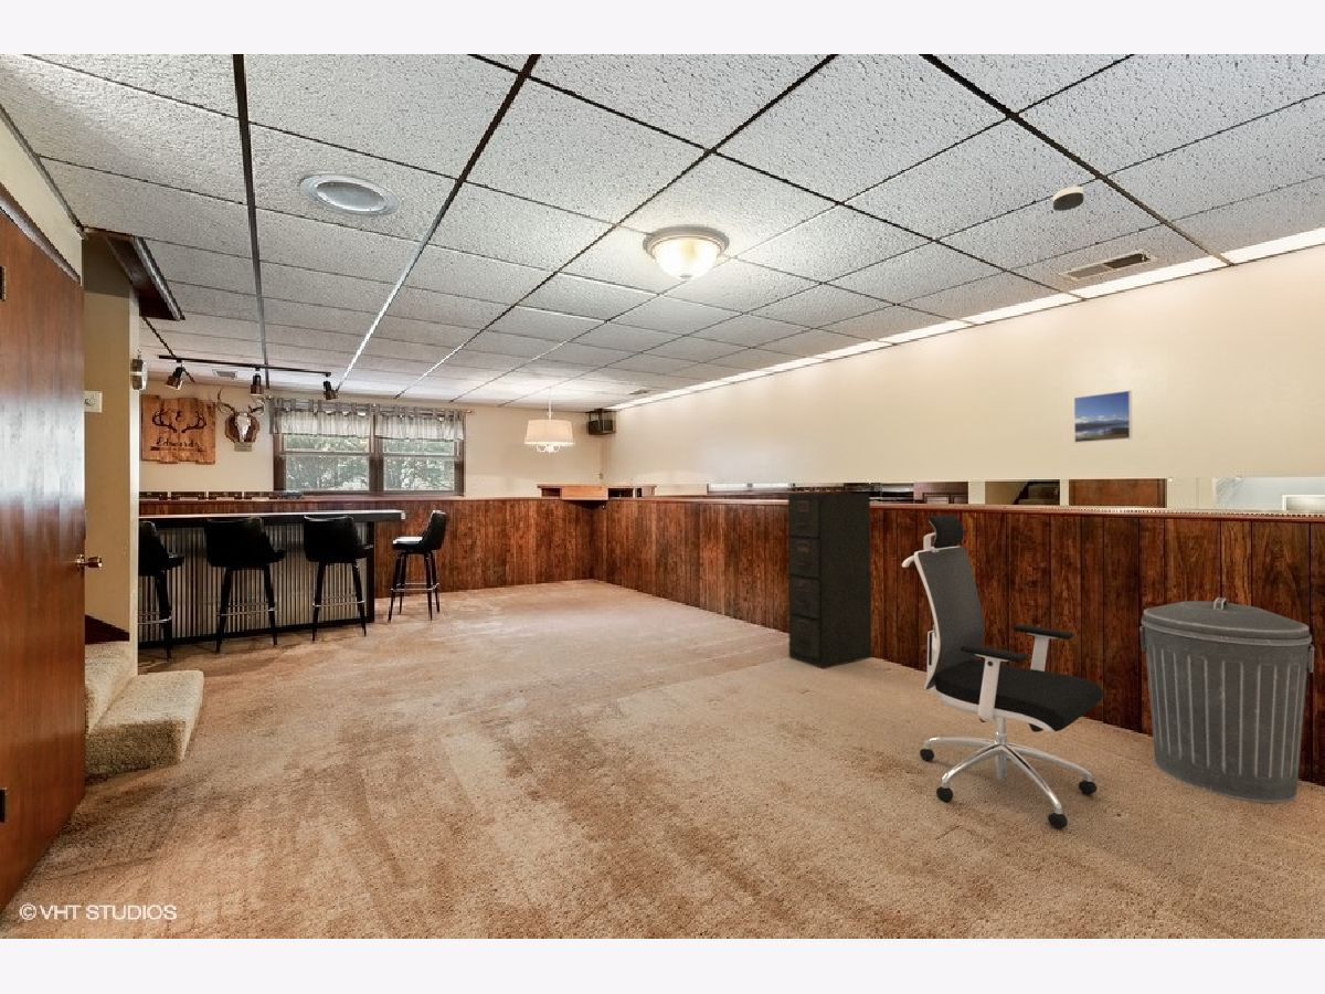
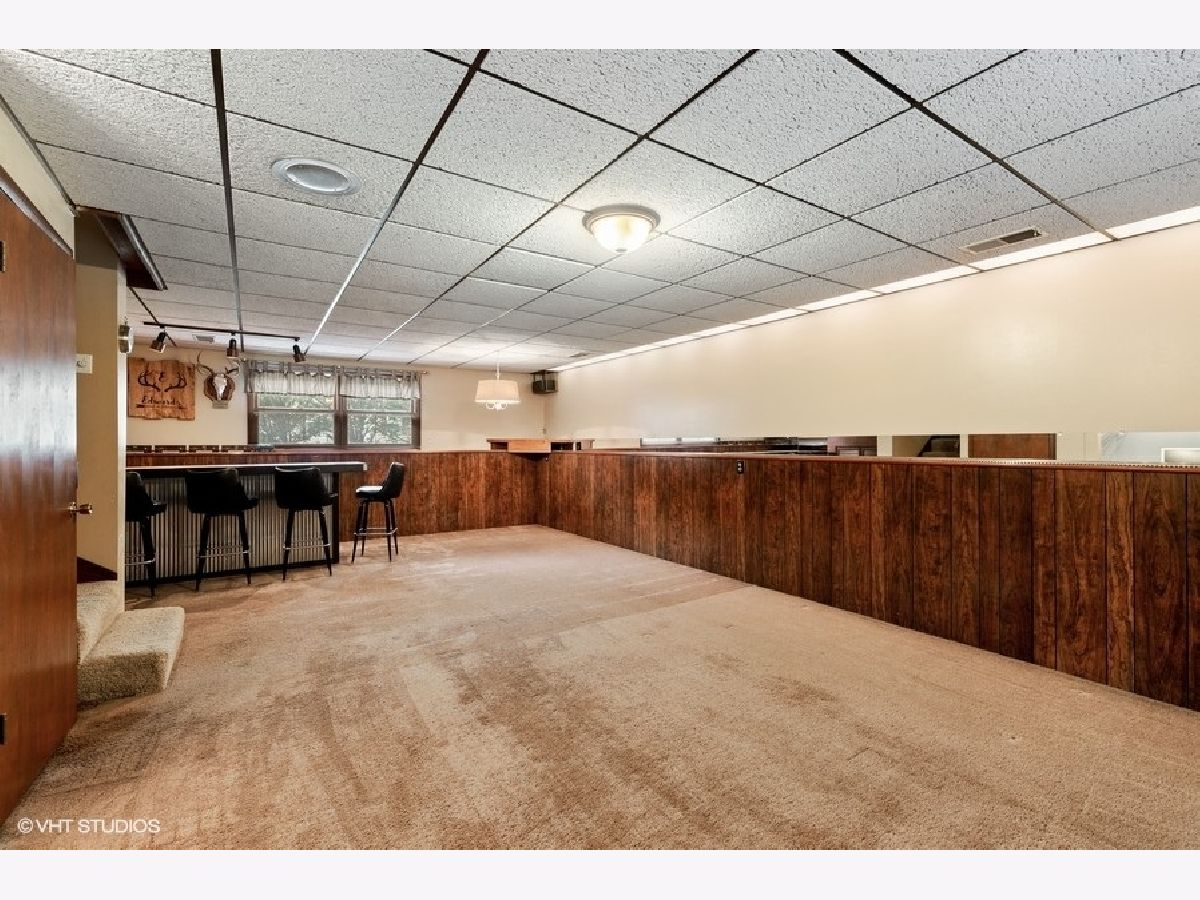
- filing cabinet (827, 575)
- office chair (994, 649)
- smoke detector (1068, 199)
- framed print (1102, 417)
- trash can (1220, 688)
